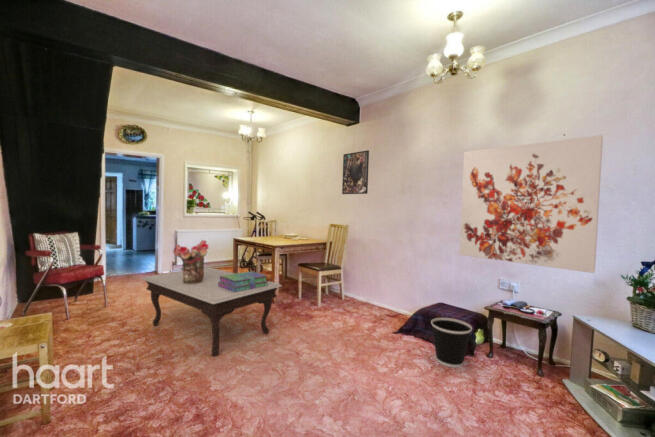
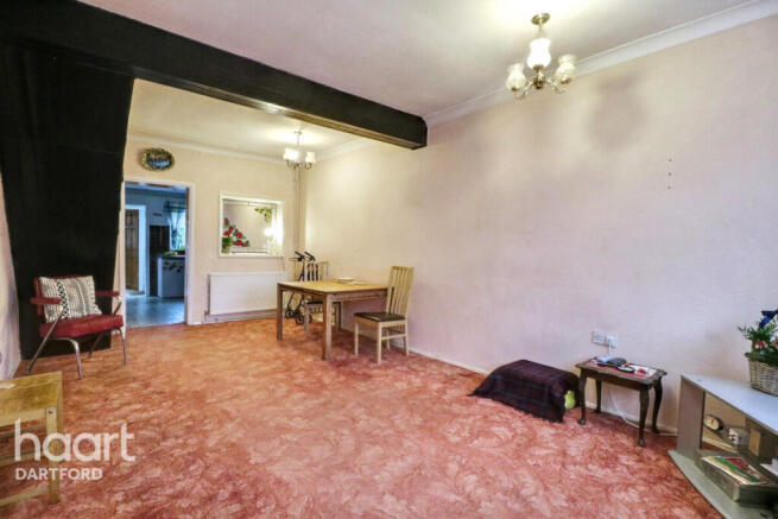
- stack of books (243, 280)
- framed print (355, 173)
- wall art (520, 204)
- coffee table (210, 304)
- bouquet (191, 260)
- wastebasket (450, 342)
